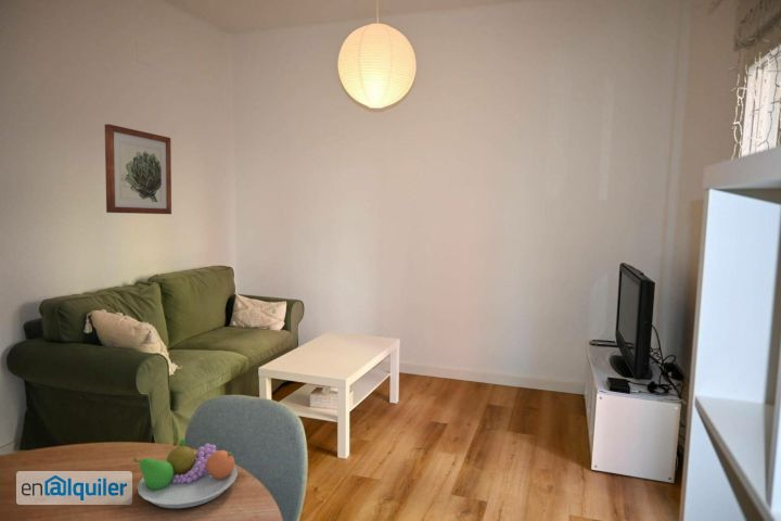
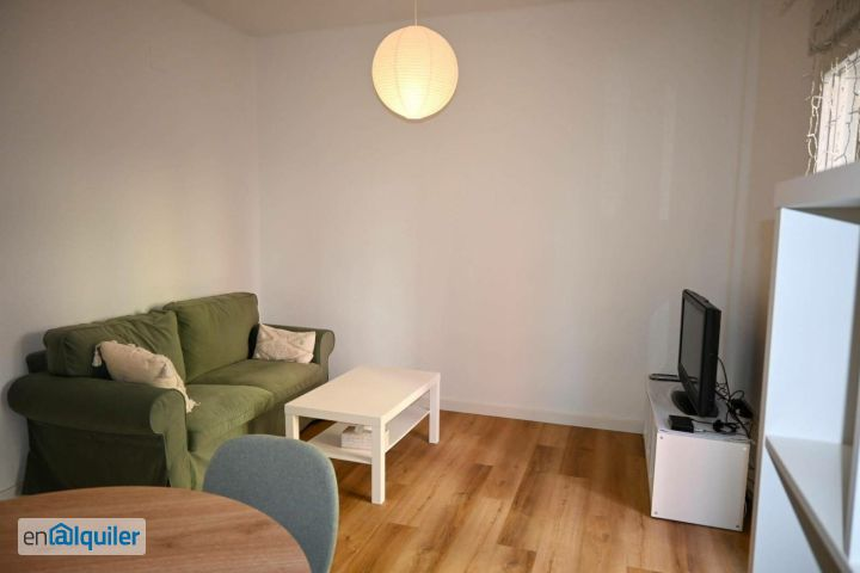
- fruit bowl (185, 469)
- wall art (140, 173)
